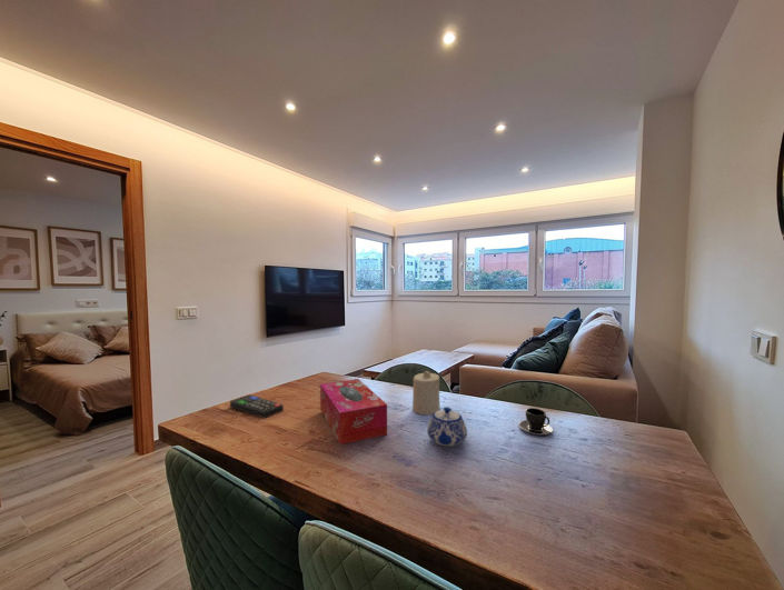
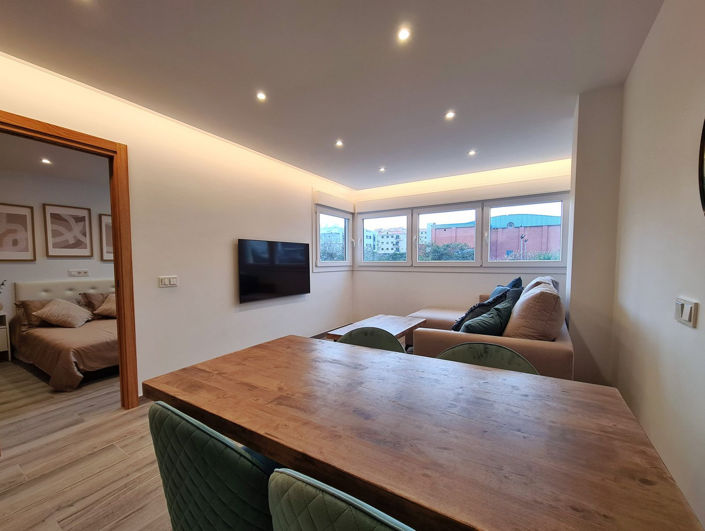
- tissue box (350, 407)
- candle (426, 389)
- remote control (256, 404)
- teapot (446, 426)
- teacup (535, 420)
